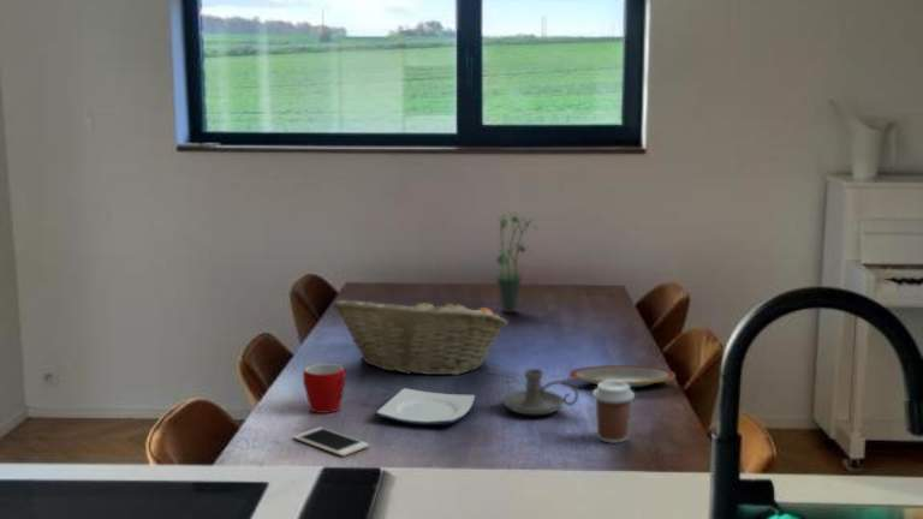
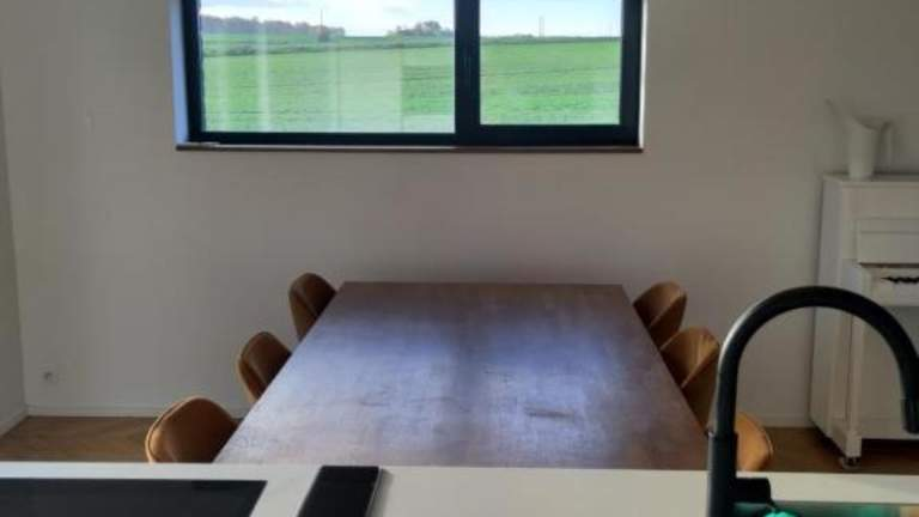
- plate (621, 377)
- fruit basket (419, 327)
- plate (427, 408)
- cell phone (331, 441)
- potted plant (513, 262)
- mug (328, 386)
- coffee cup (613, 411)
- candle holder (540, 390)
